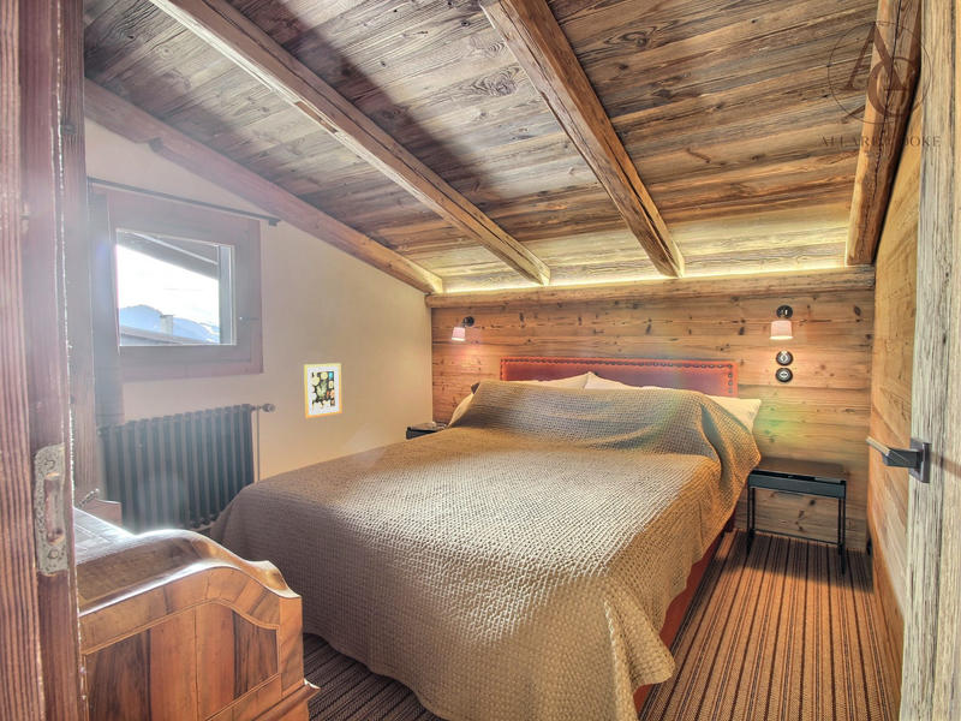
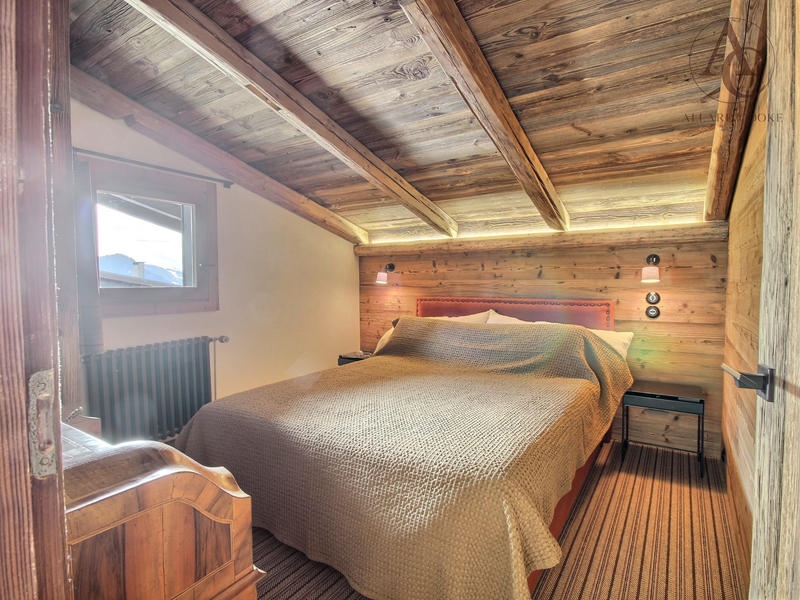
- wall art (323, 389)
